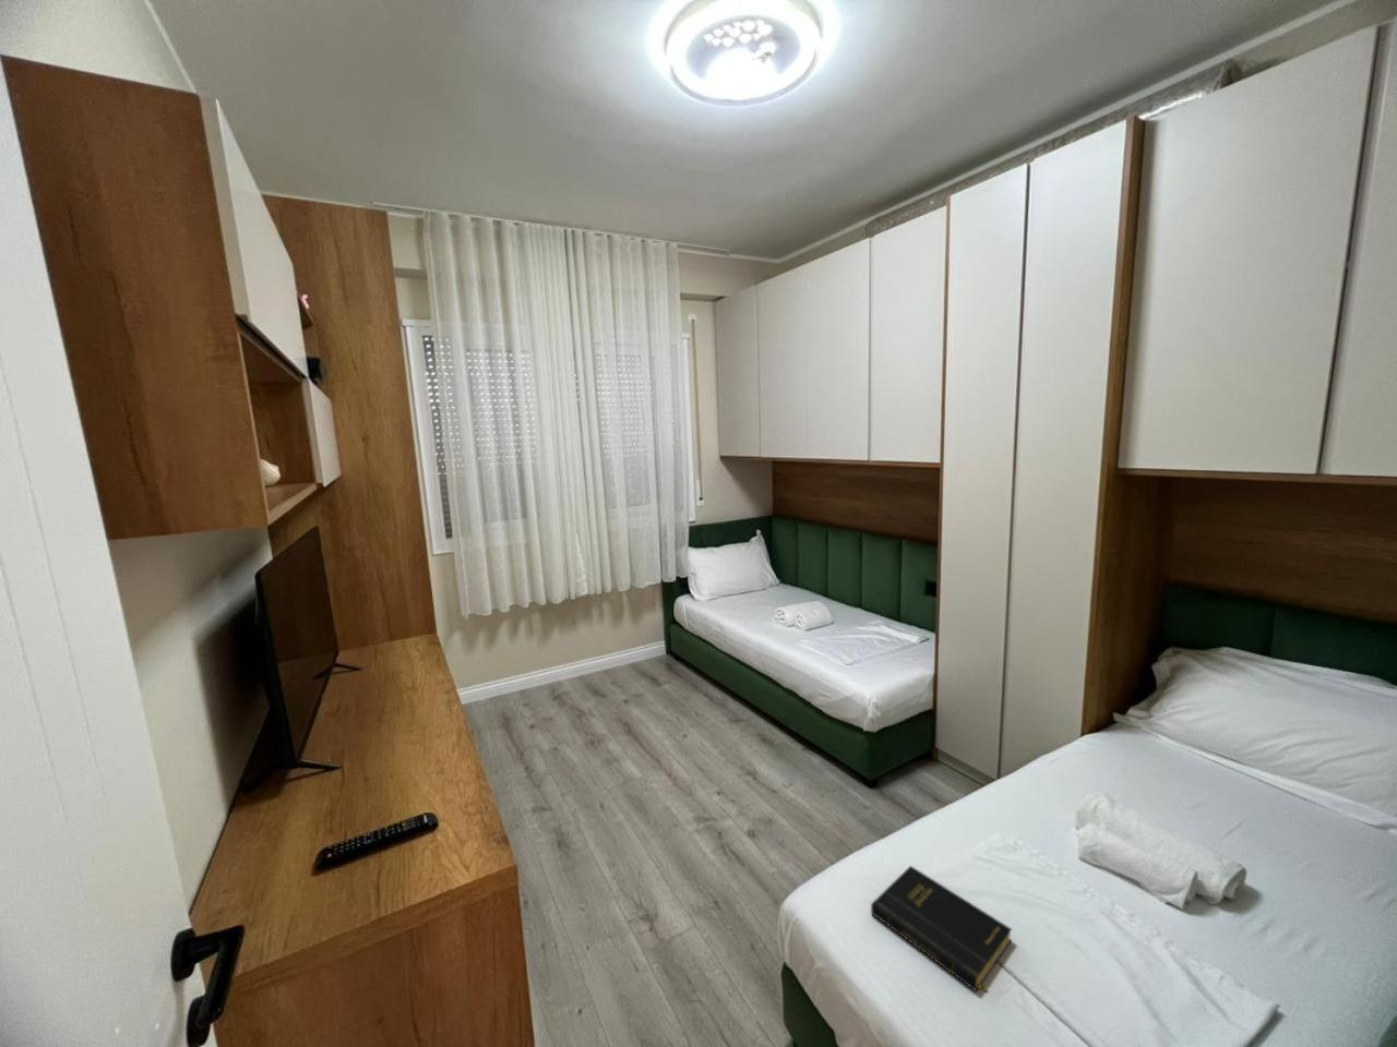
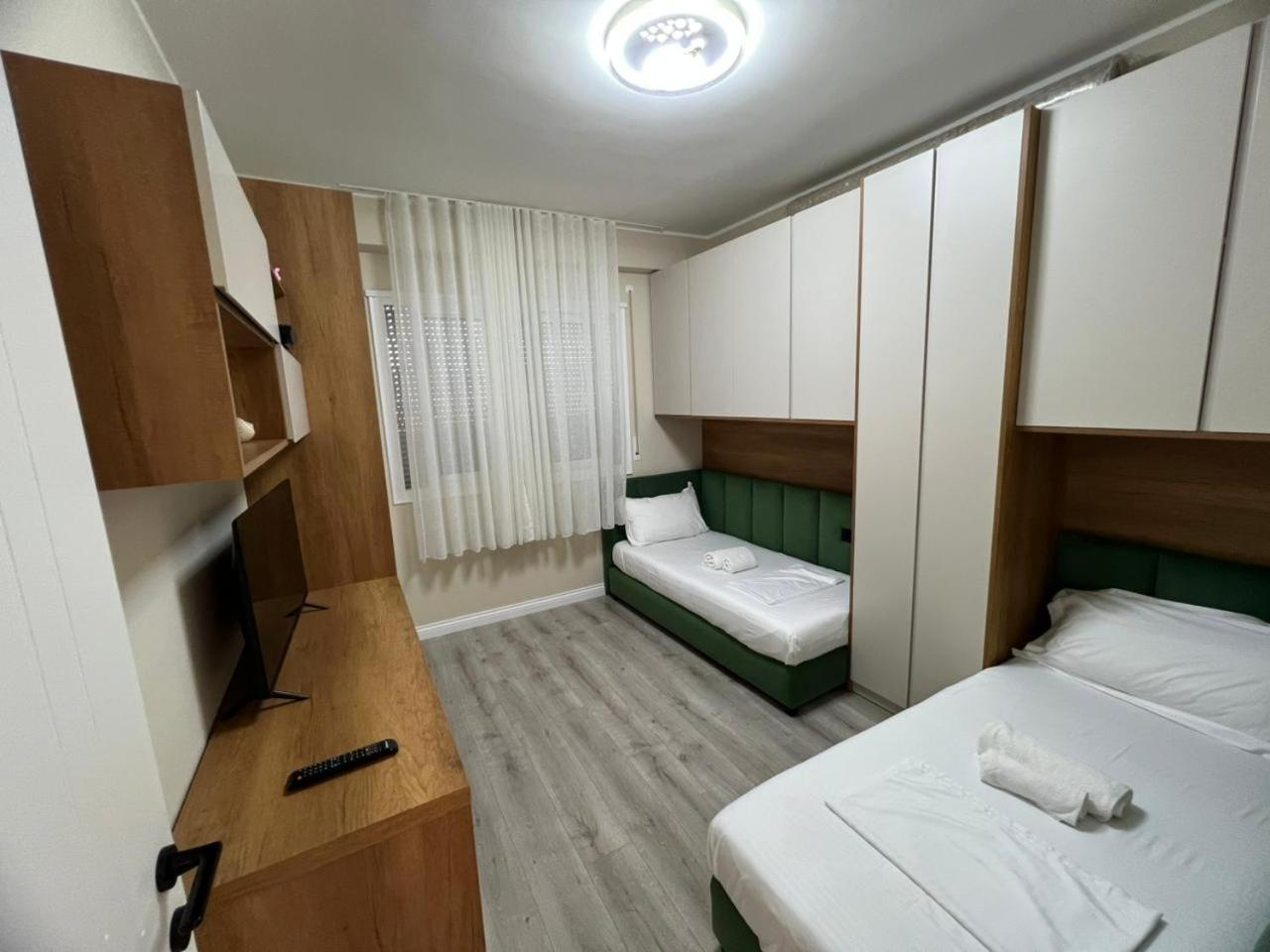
- book (942, 923)
